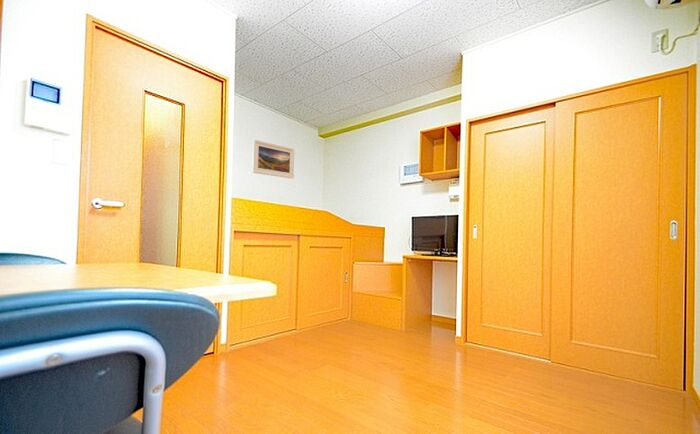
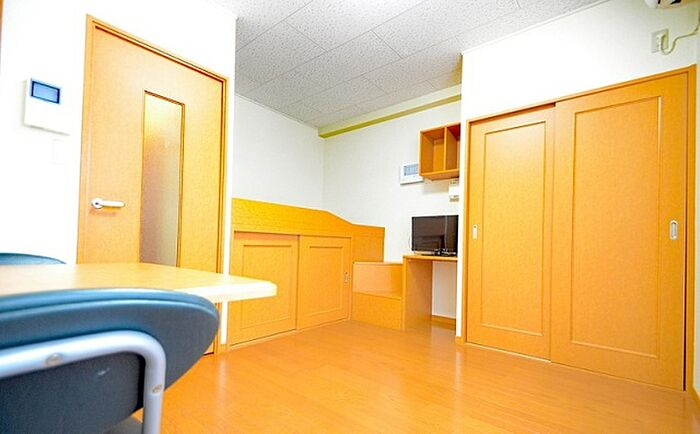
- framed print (274, 159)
